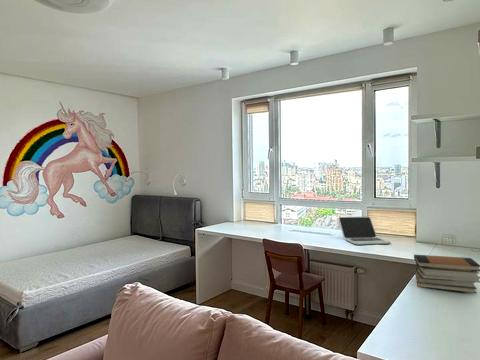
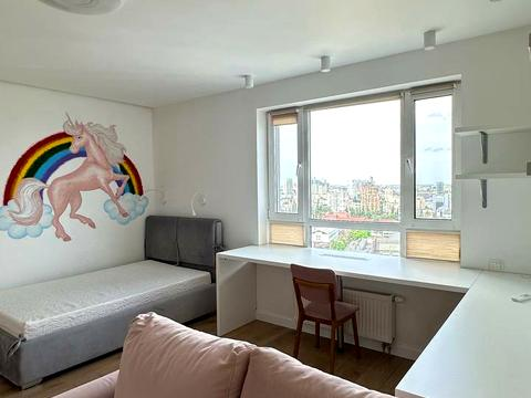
- laptop (363, 229)
- book stack (445, 272)
